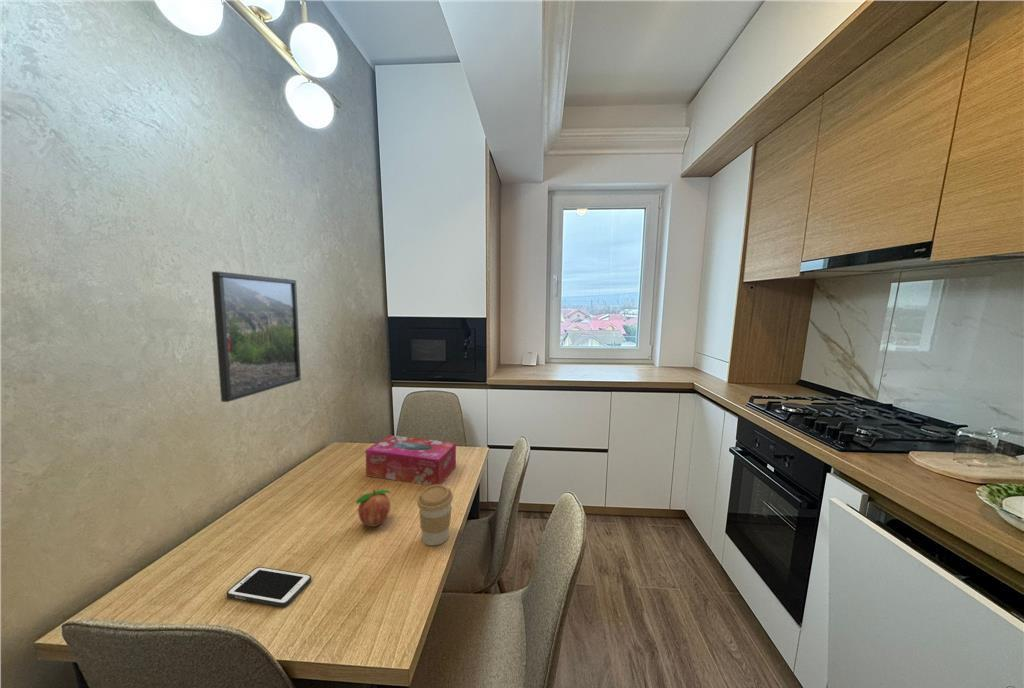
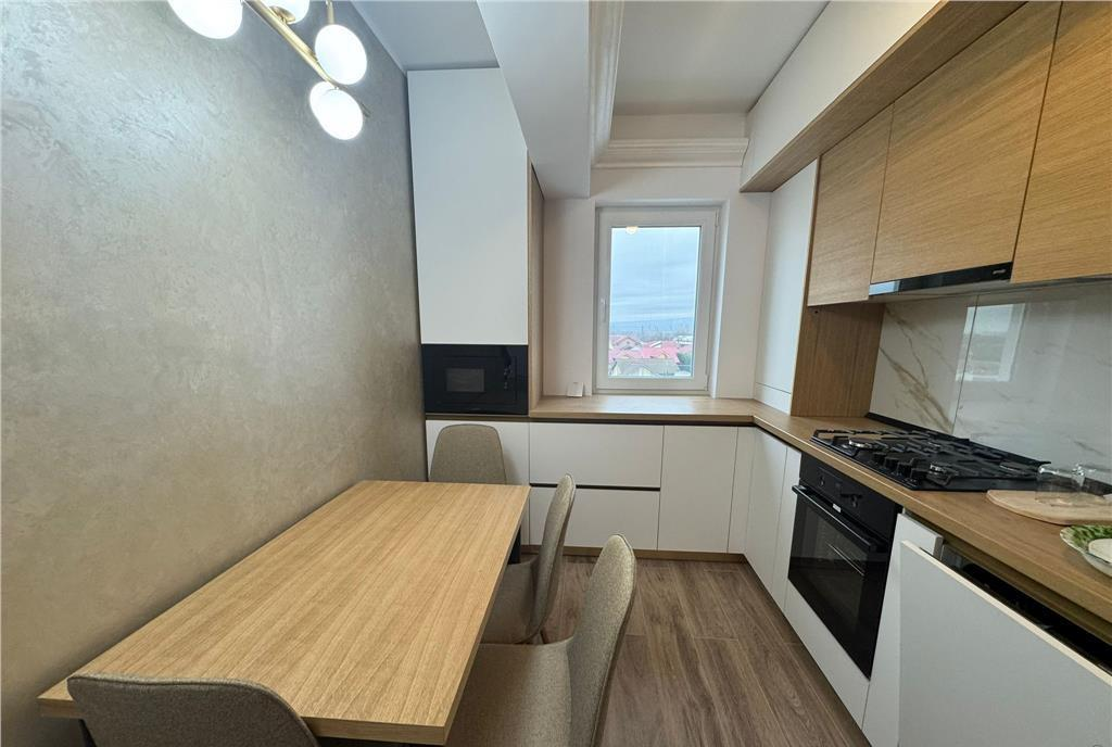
- tissue box (412, 458)
- fruit (374, 506)
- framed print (263, 334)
- cell phone (270, 585)
- coffee cup (435, 514)
